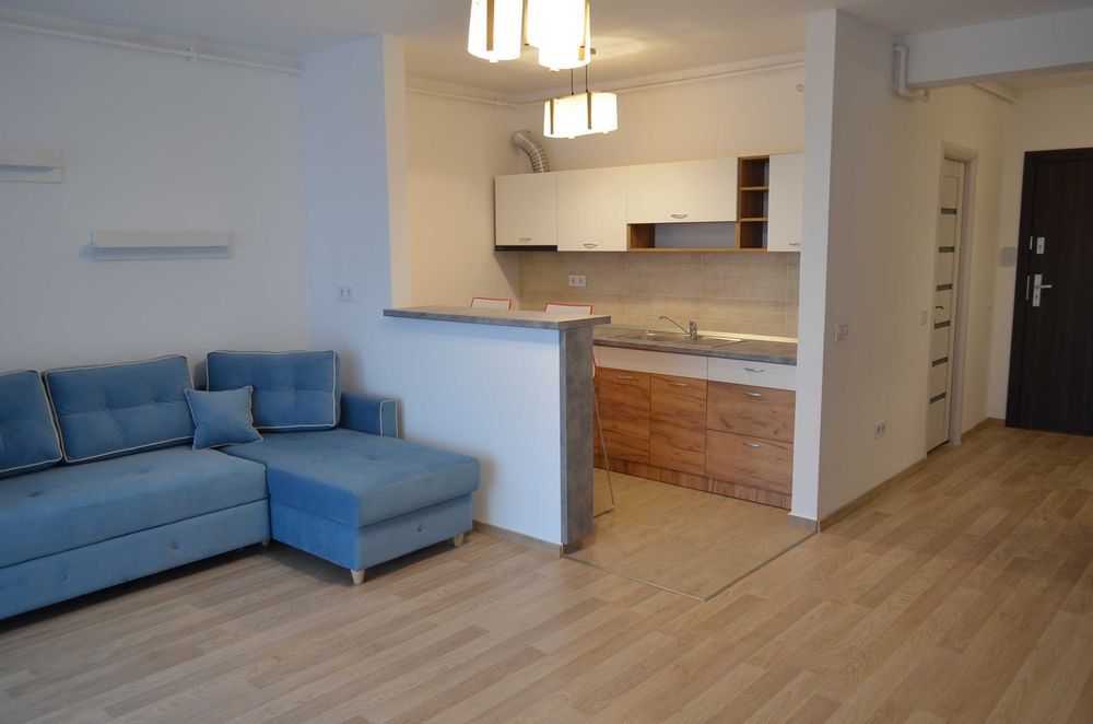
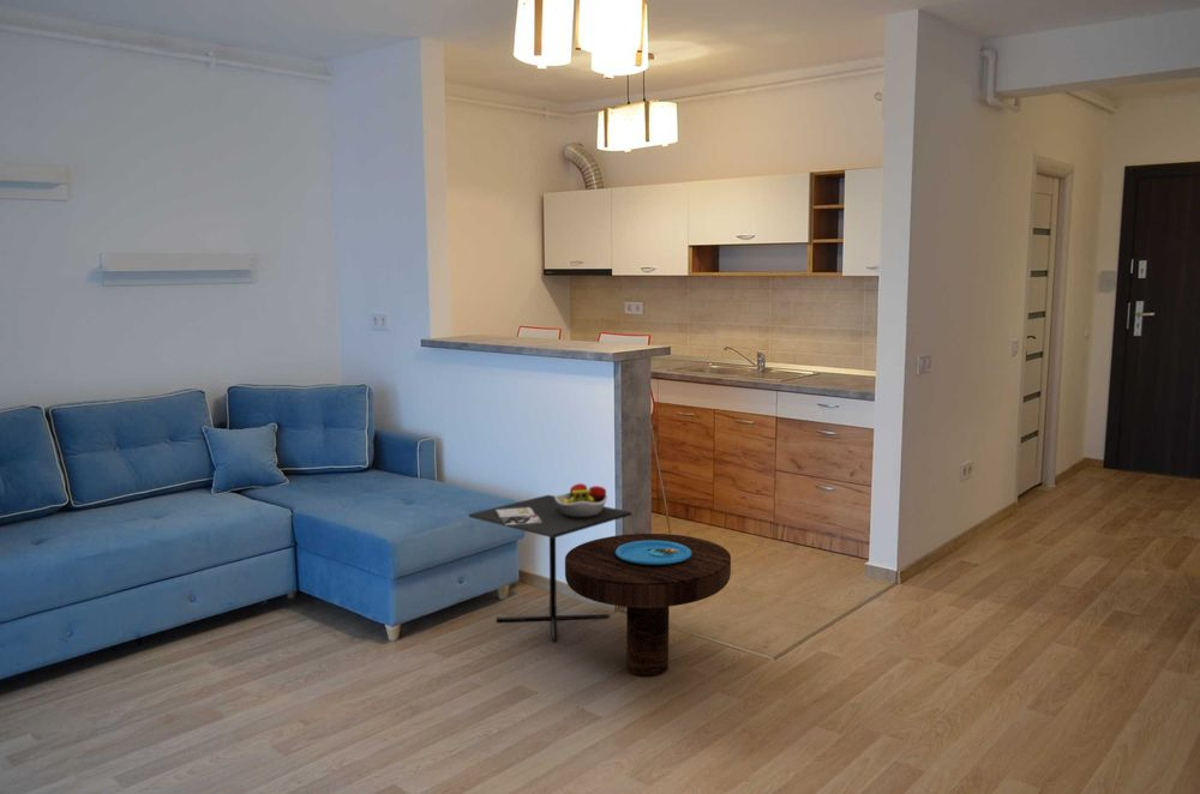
+ side table (647, 608)
+ kitchen table (550, 553)
